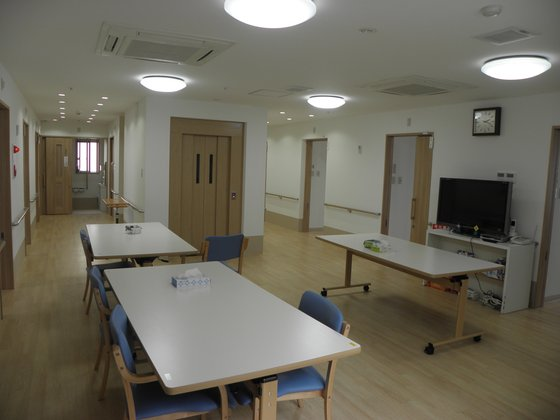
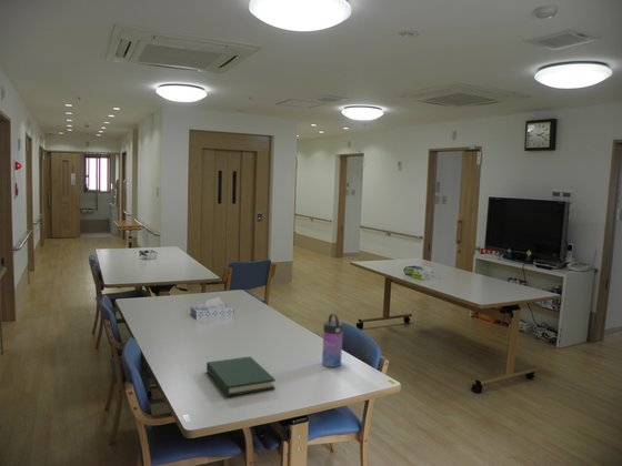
+ hardback book (239, 375)
+ water bottle (332, 338)
